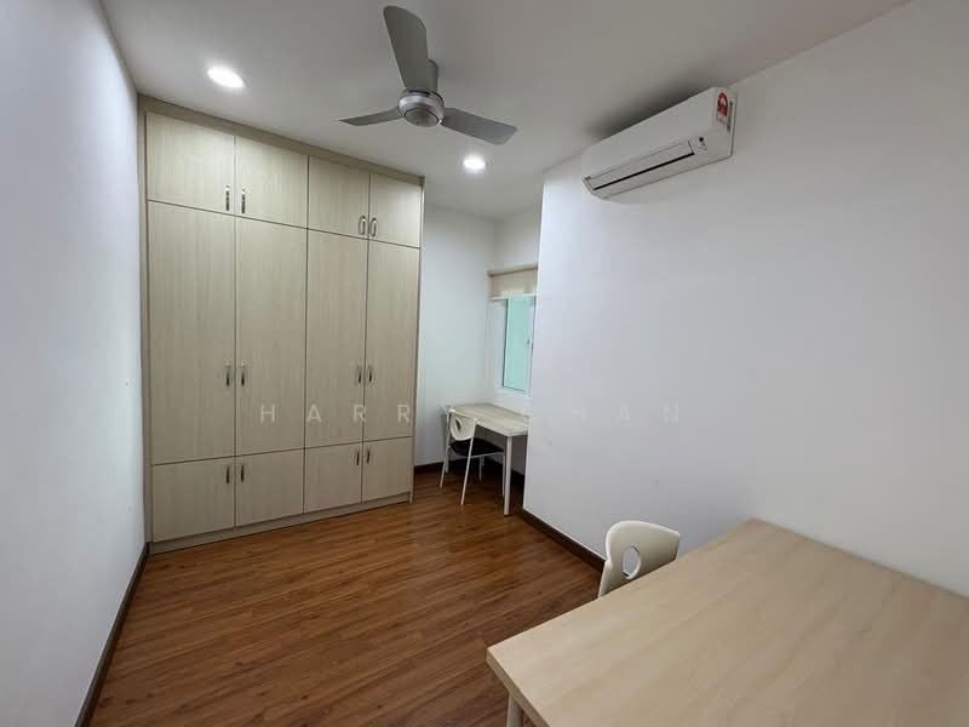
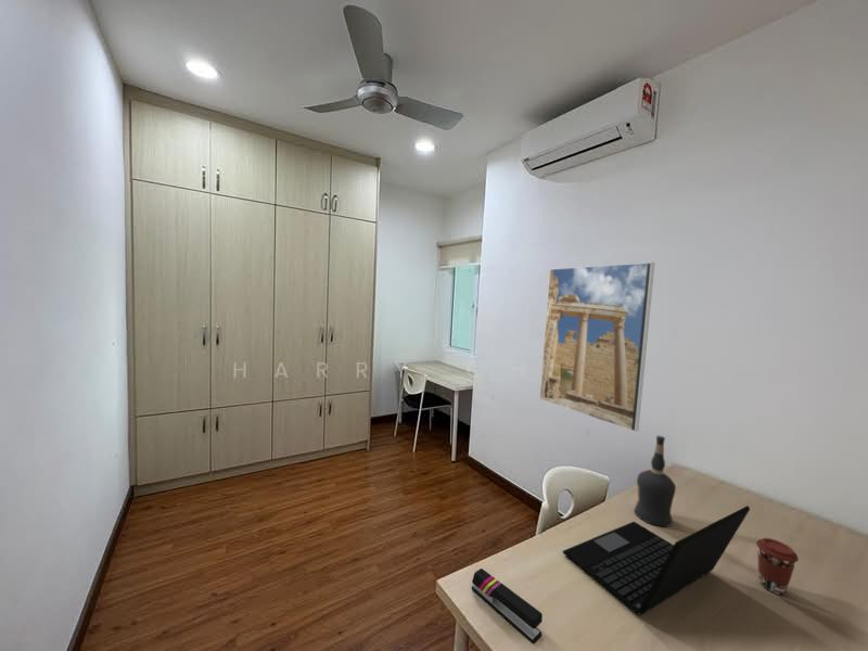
+ laptop (651, 532)
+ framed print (588, 341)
+ coffee cup (774, 565)
+ stapler (505, 600)
+ liquor bottle (656, 476)
